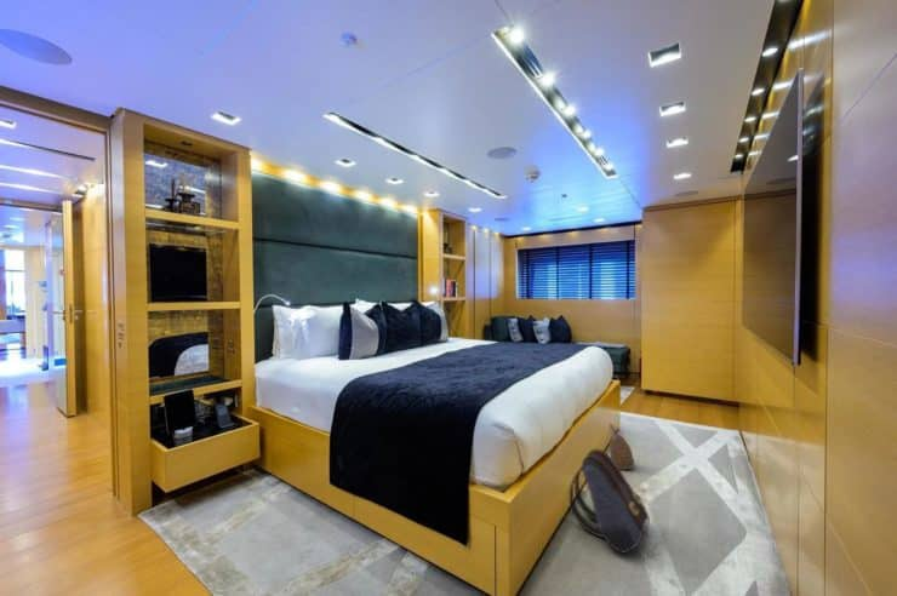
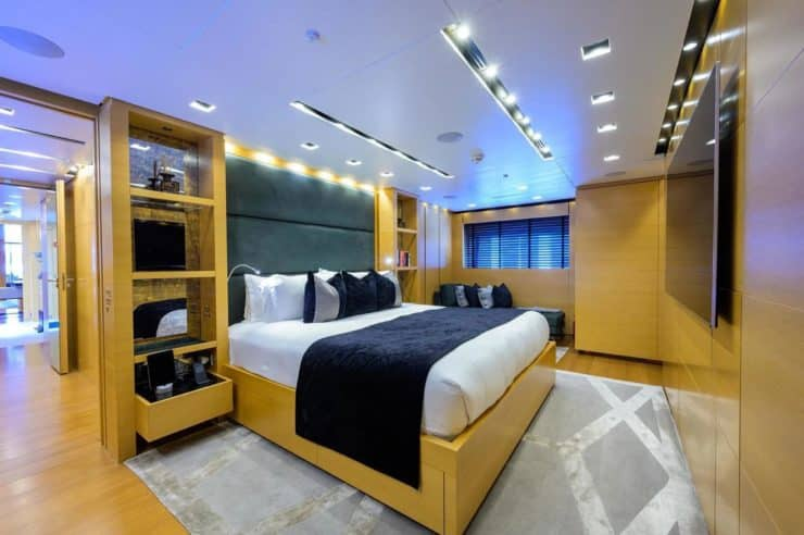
- backpack (607, 492)
- basket (622, 445)
